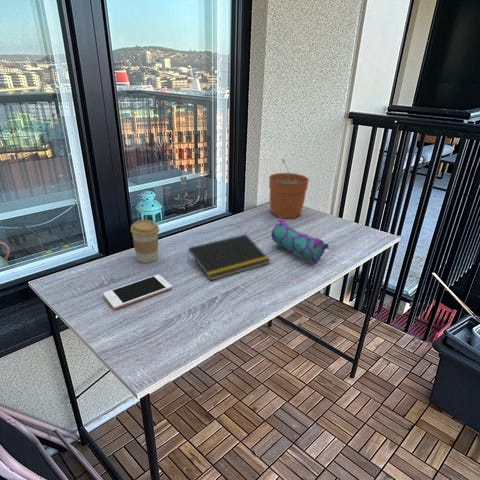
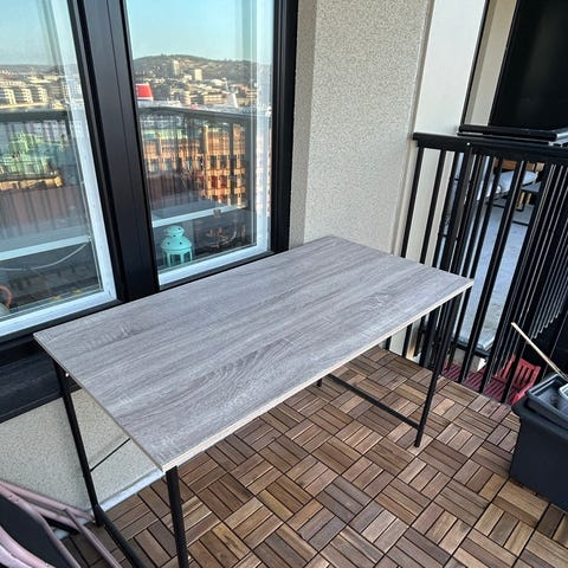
- notepad (229, 255)
- coffee cup (146, 240)
- plant pot (288, 186)
- cell phone (138, 290)
- pencil case (297, 241)
